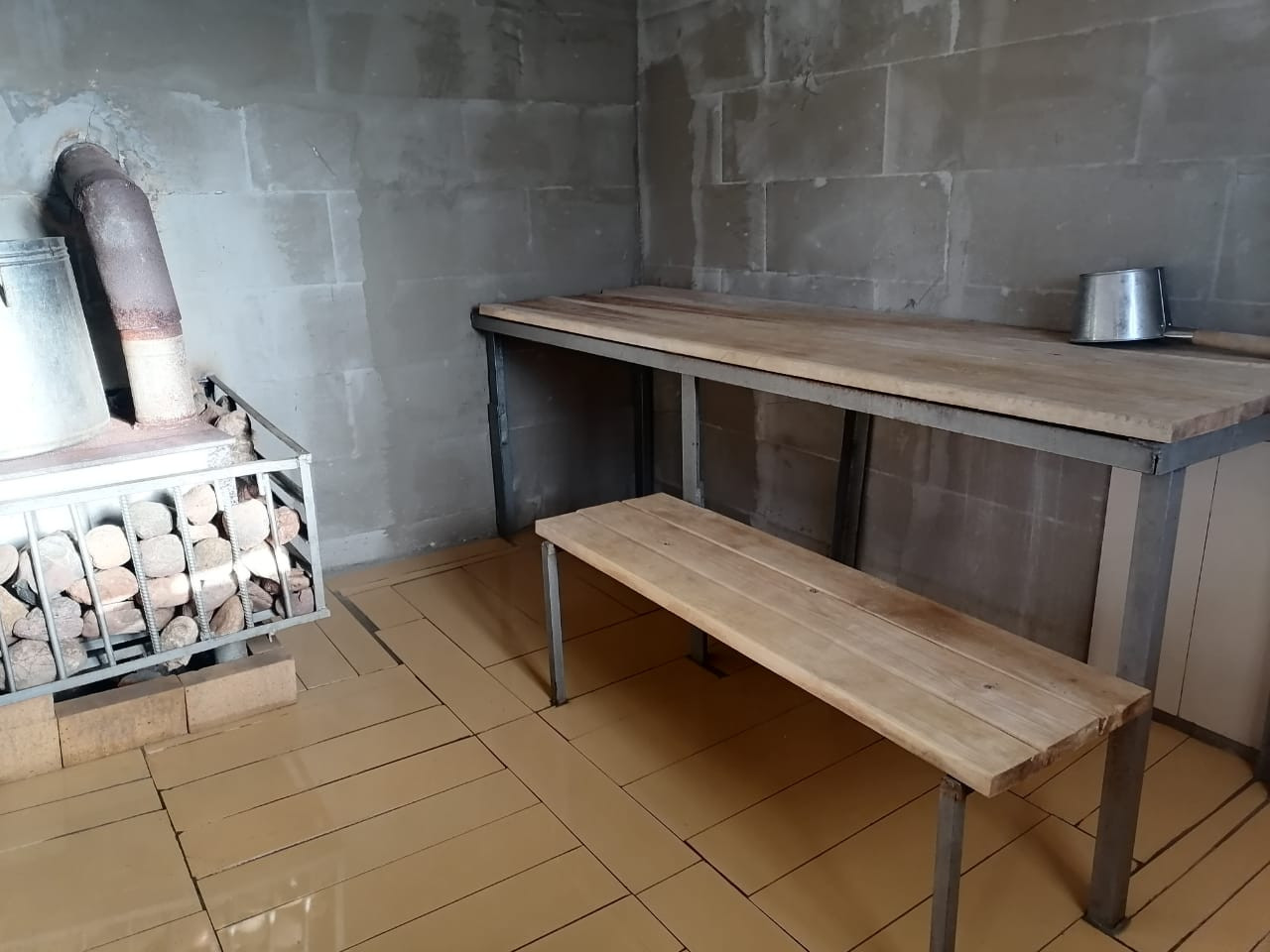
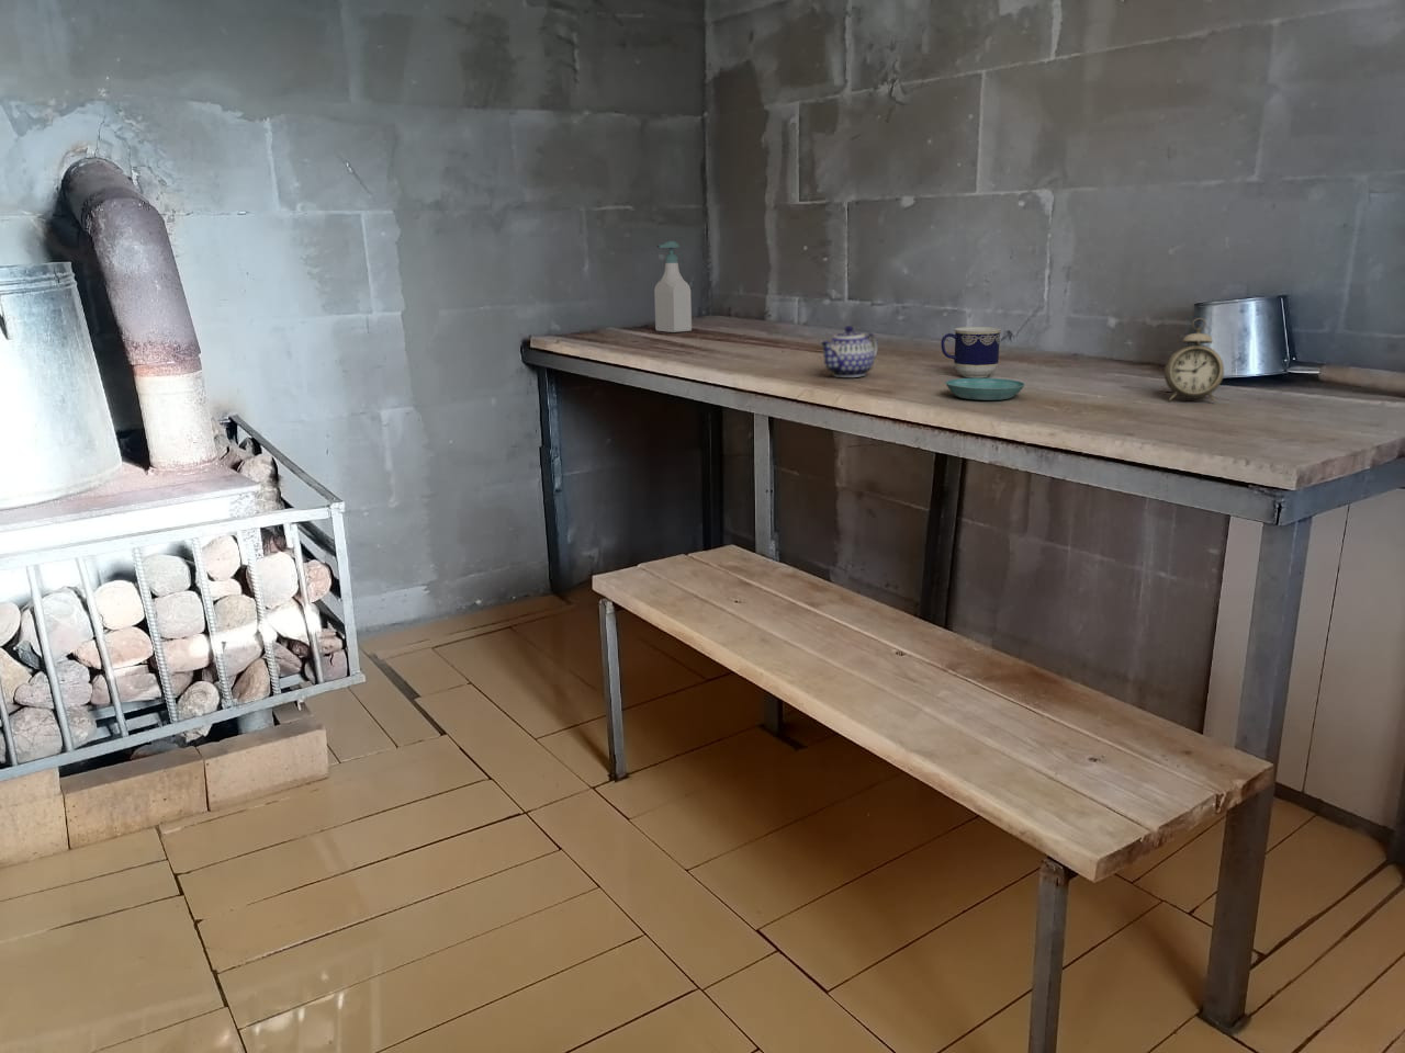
+ alarm clock (1195, 359)
+ teapot (849, 350)
+ cup (969, 352)
+ soap bottle (669, 286)
+ saucer (984, 389)
